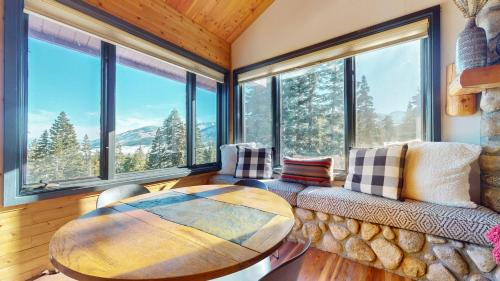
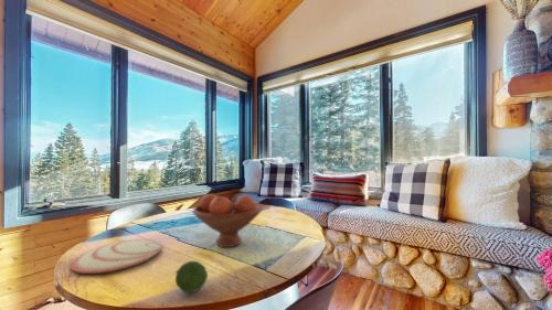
+ fruit bowl (229, 217)
+ fruit (191, 276)
+ plate (119, 252)
